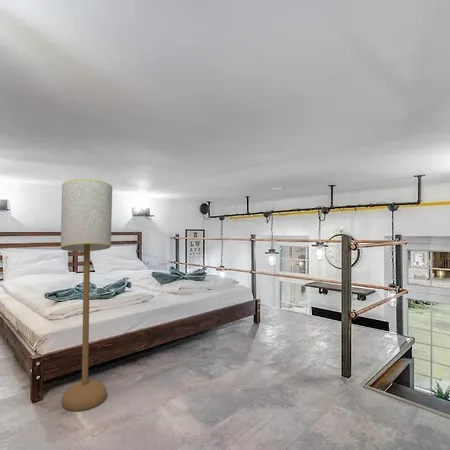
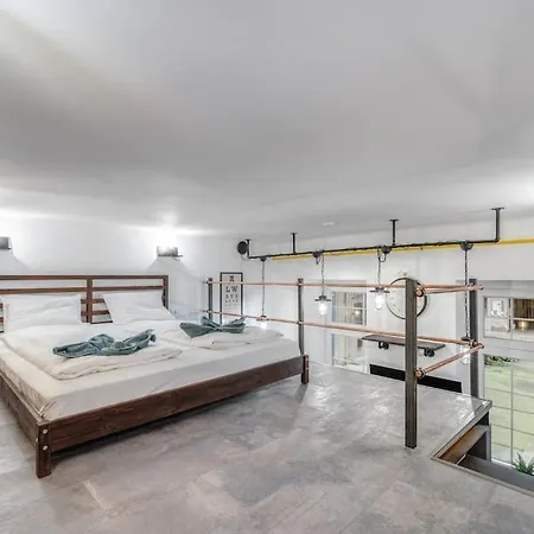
- floor lamp (86, 290)
